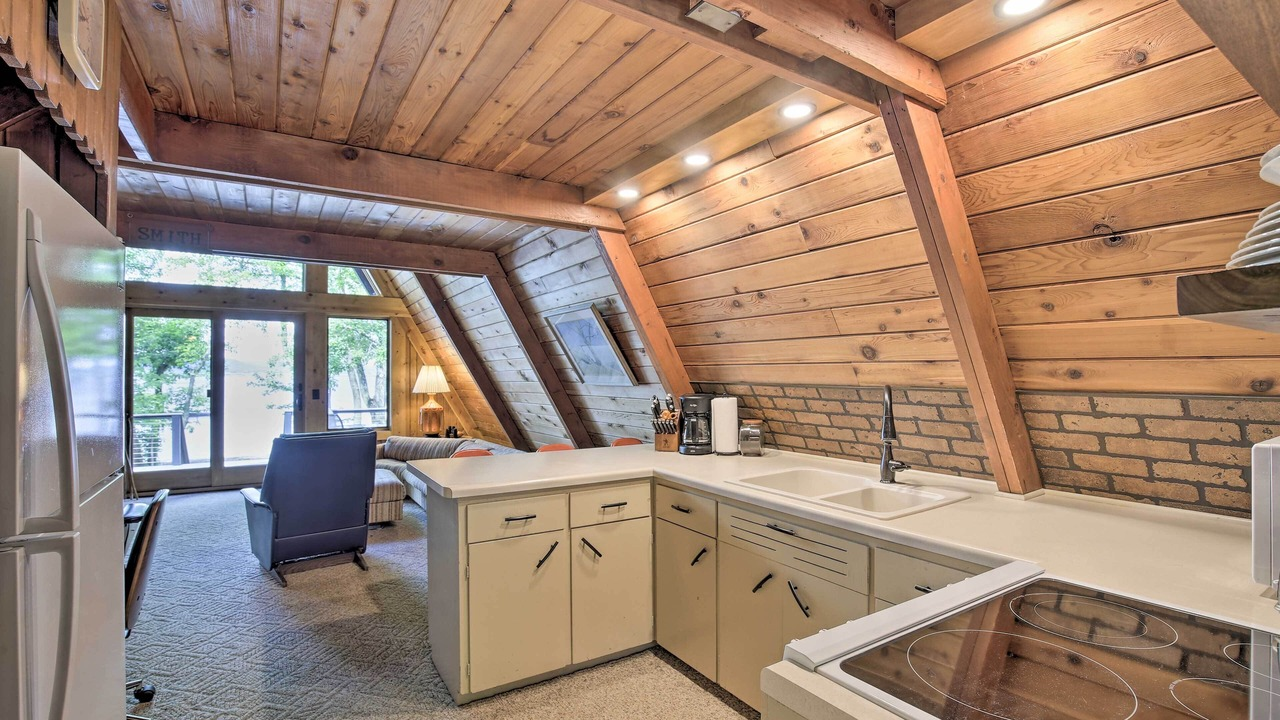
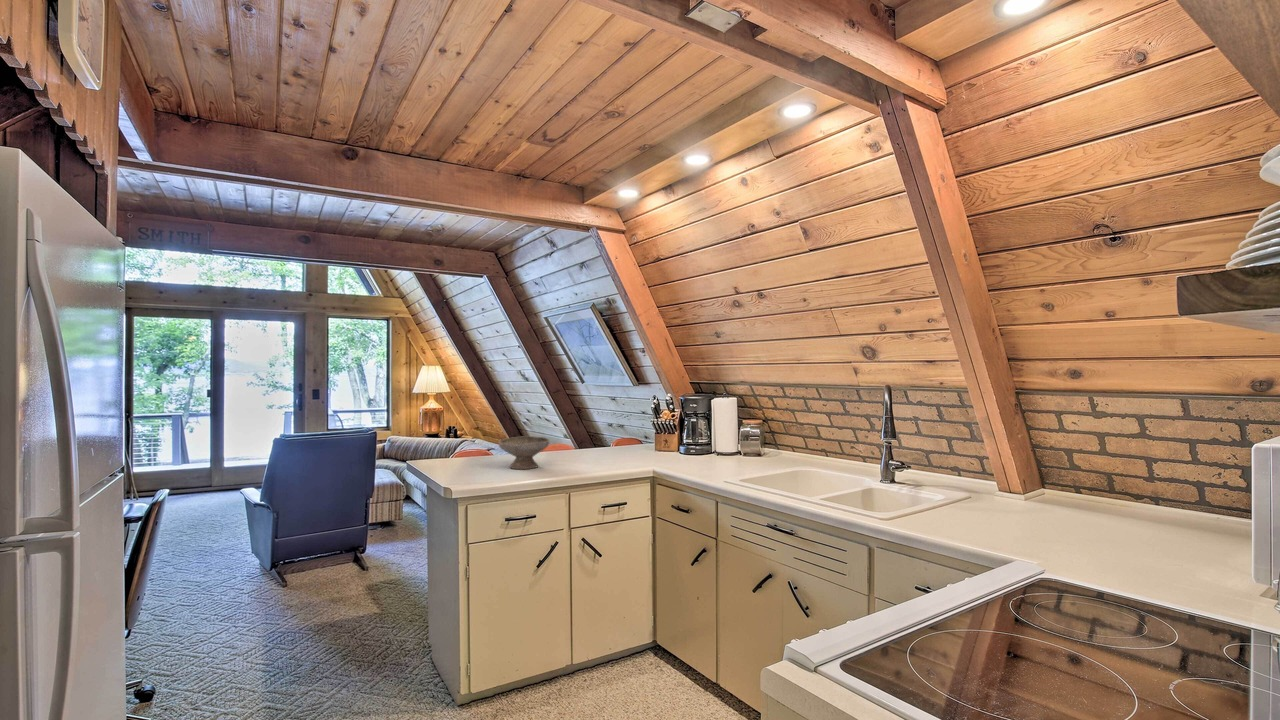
+ bowl (524, 453)
